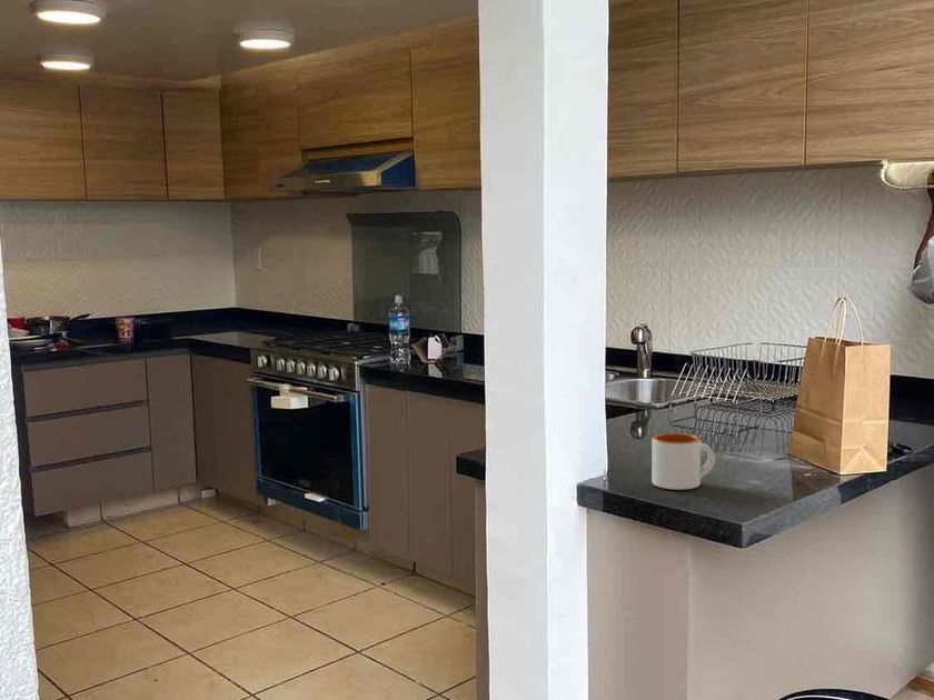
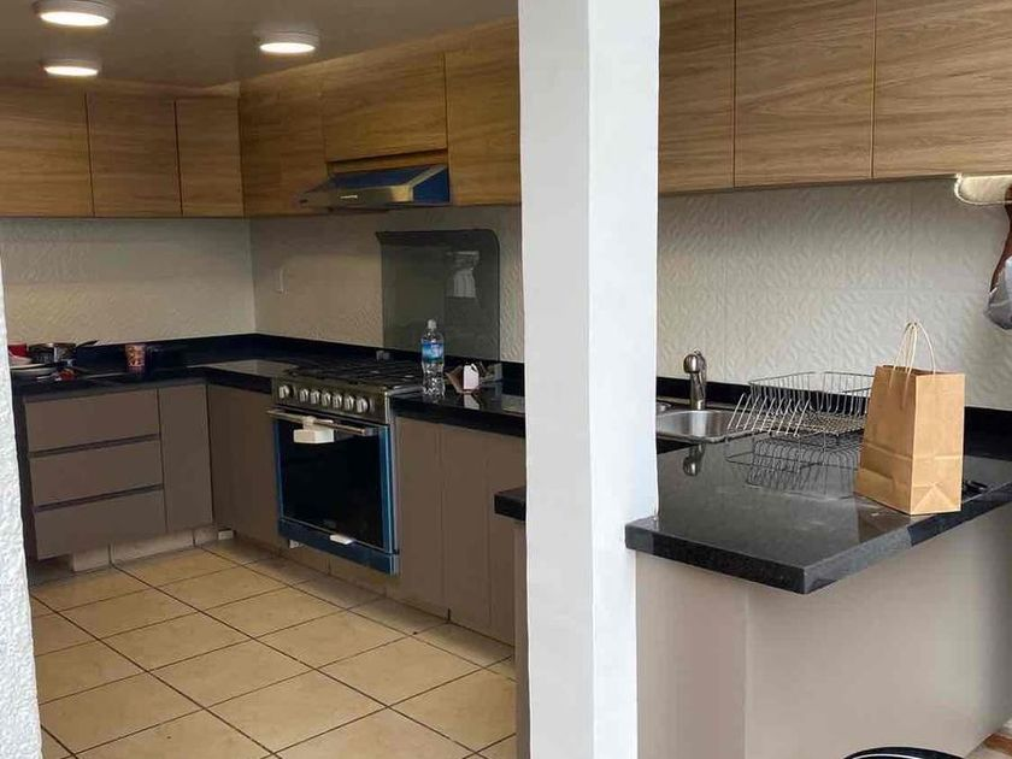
- mug (683, 460)
